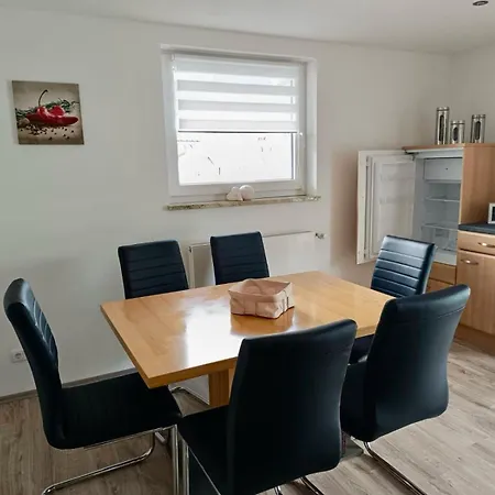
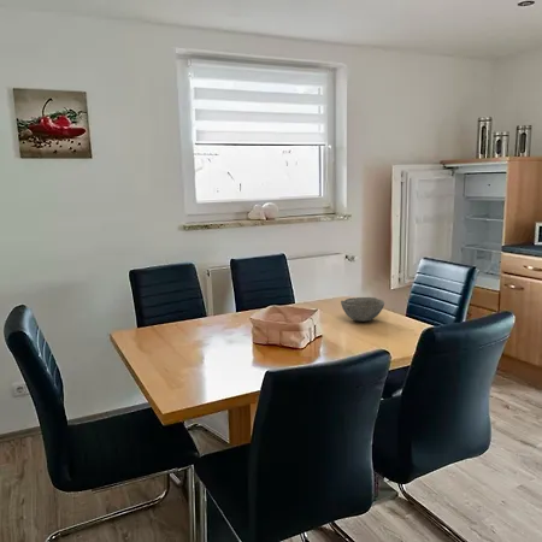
+ bowl (361, 310)
